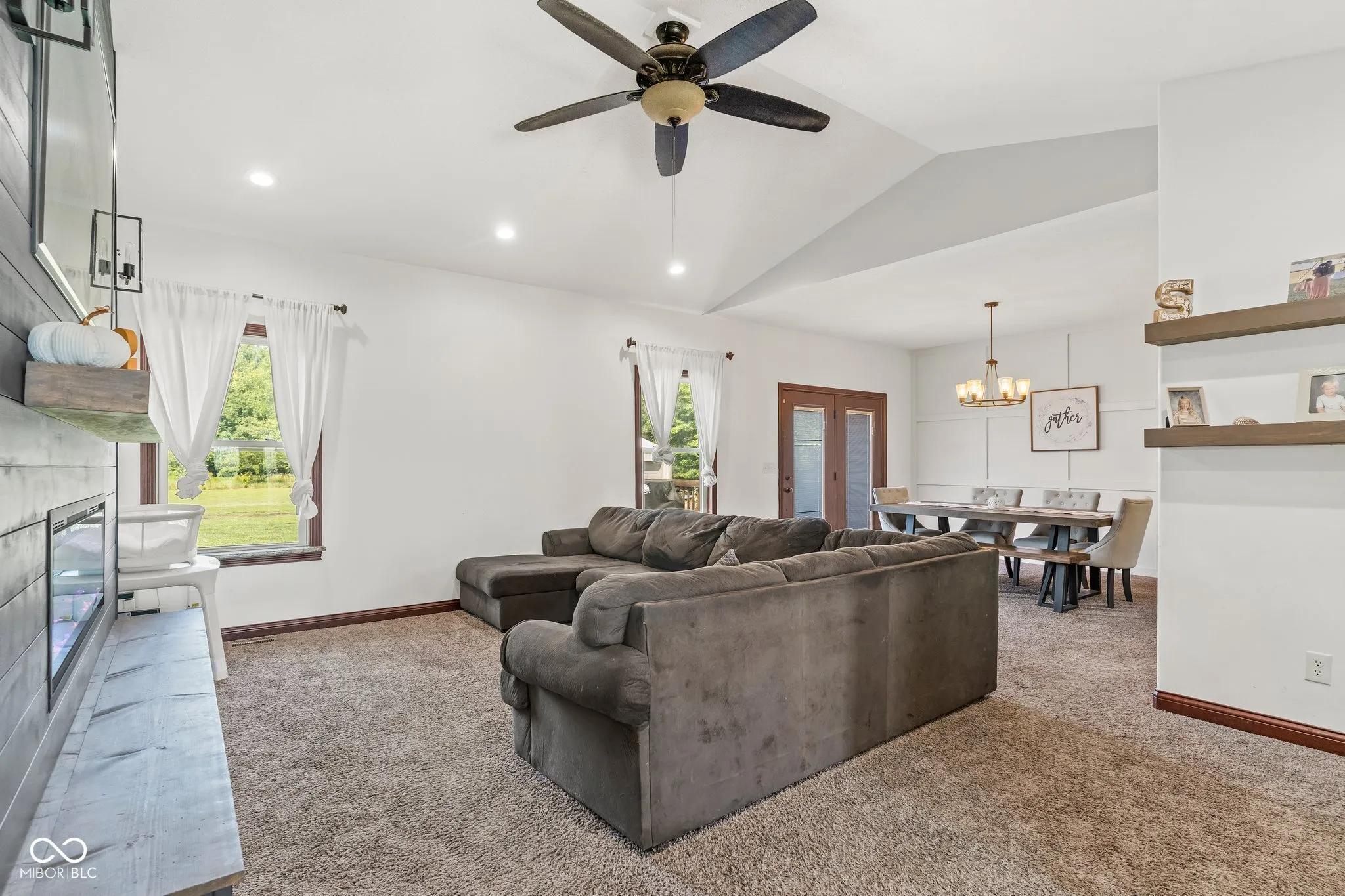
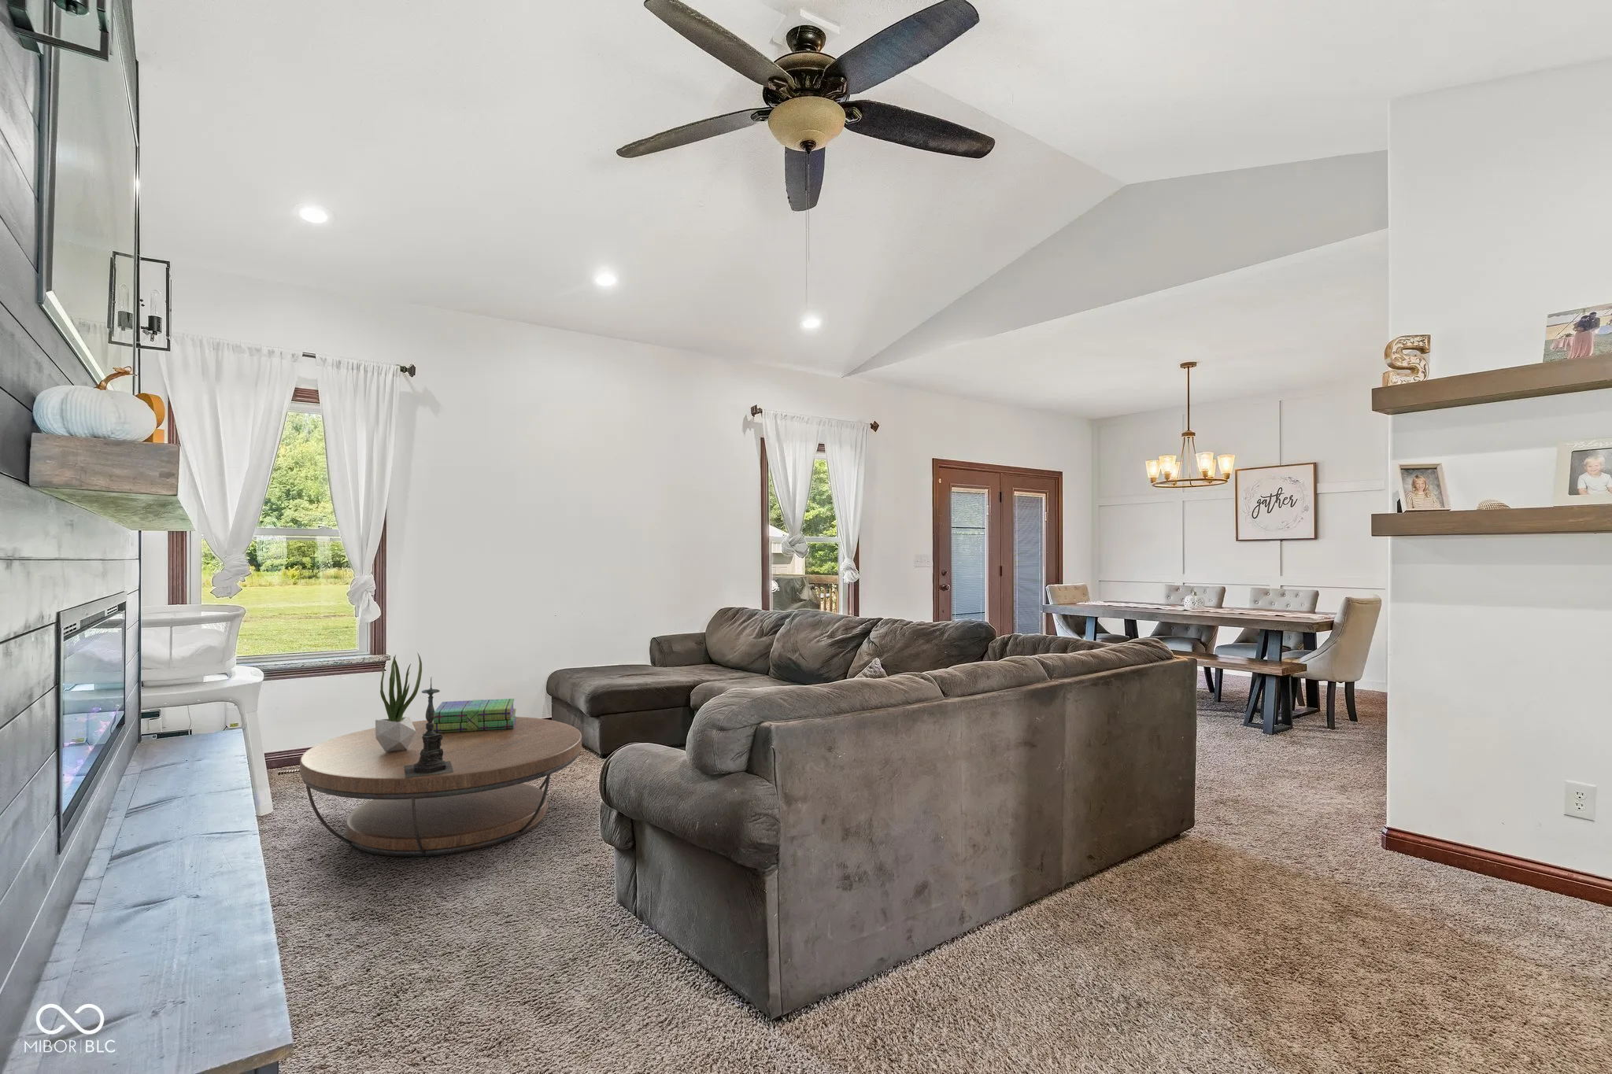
+ coffee table (449, 782)
+ stack of books (476, 714)
+ candle holder (429, 723)
+ potted plant (399, 701)
